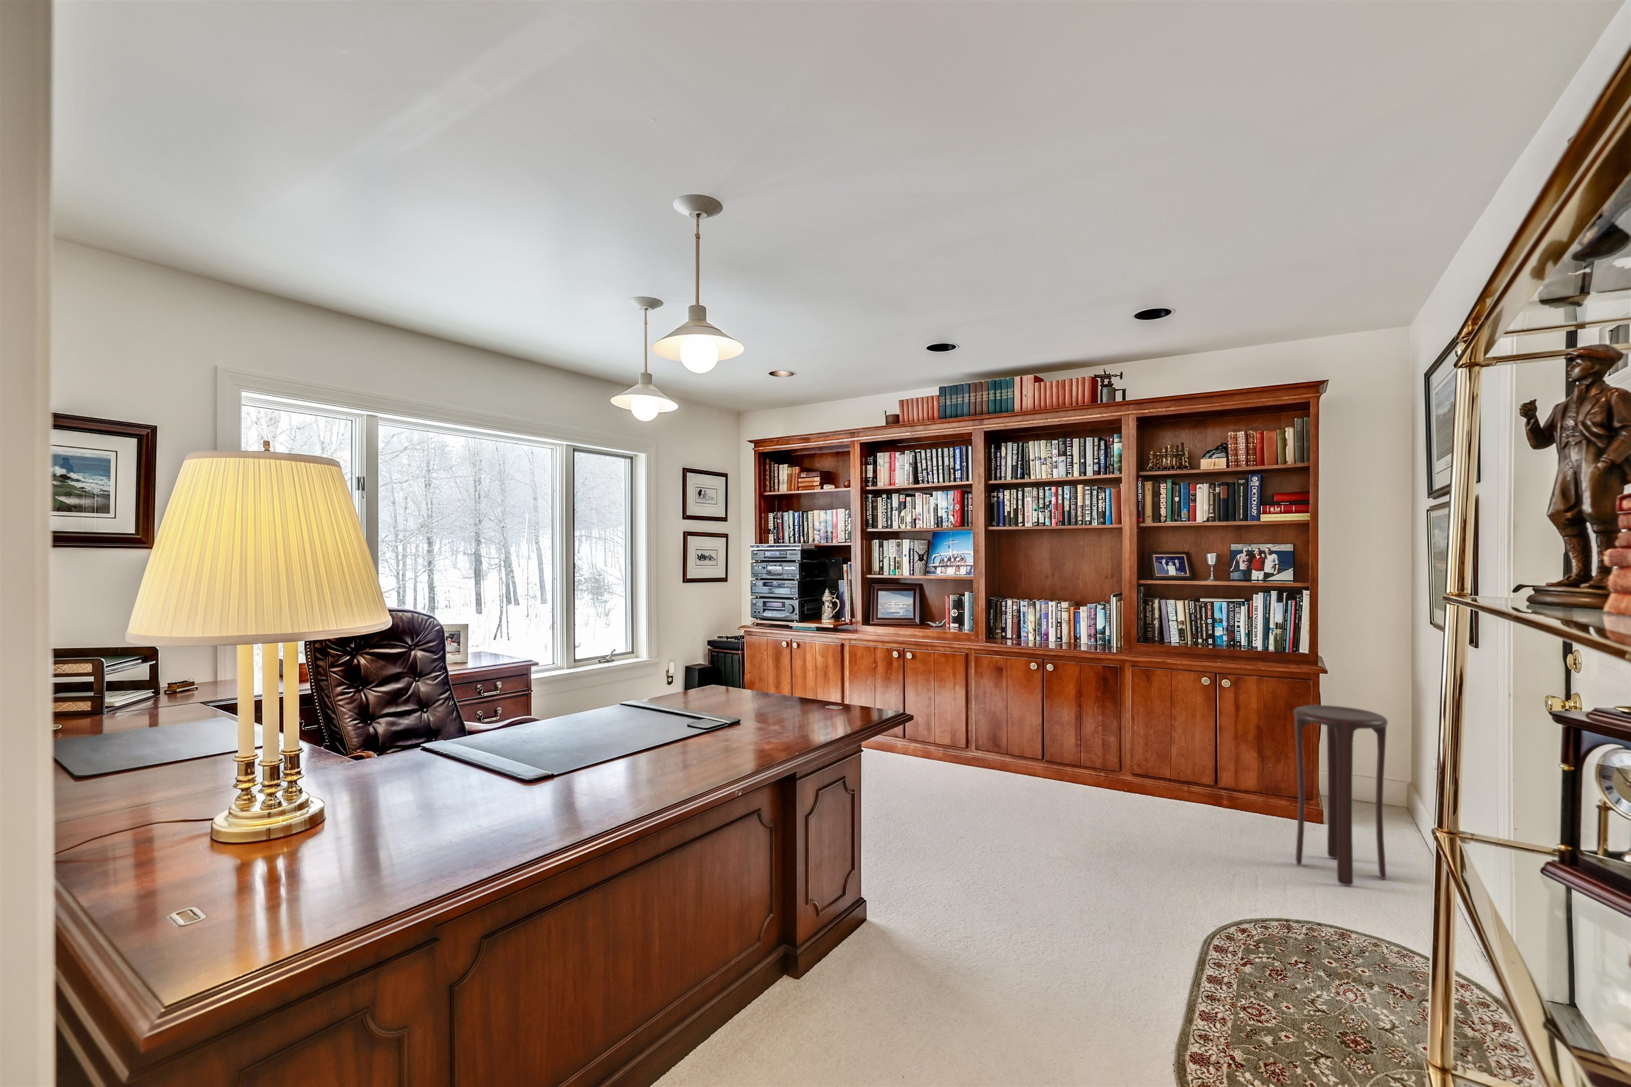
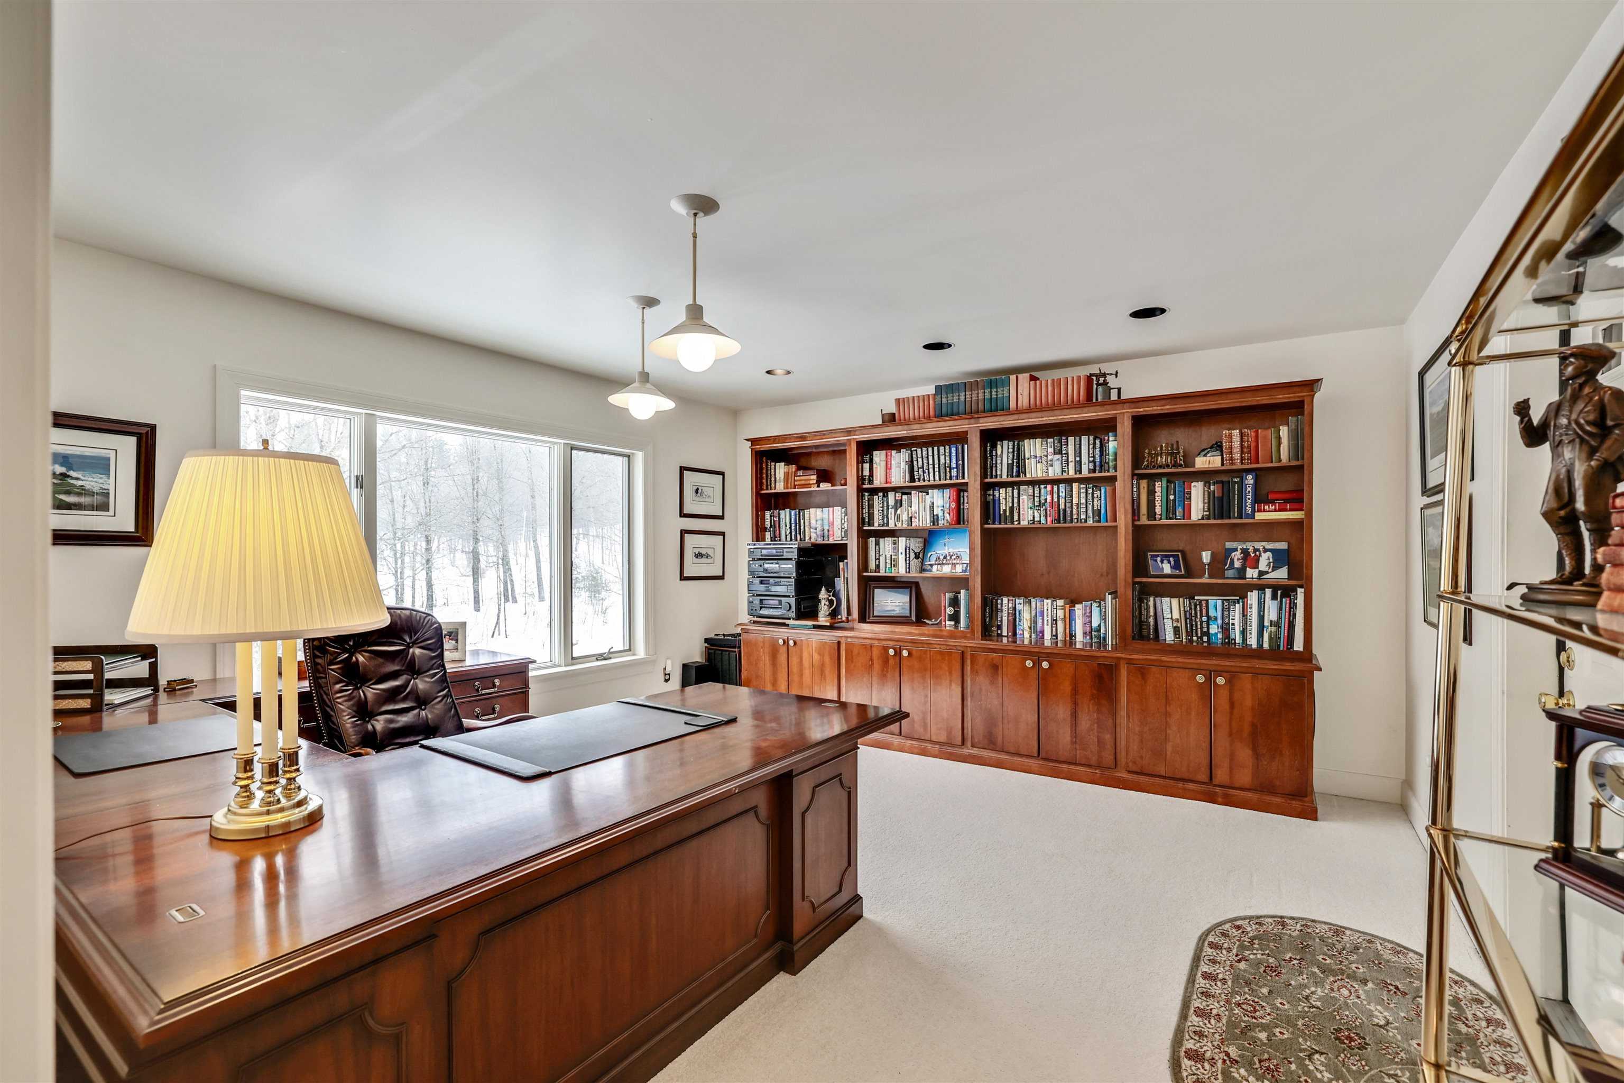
- stool (1340, 791)
